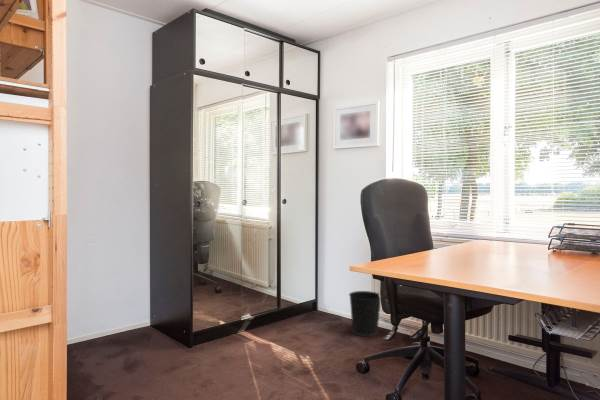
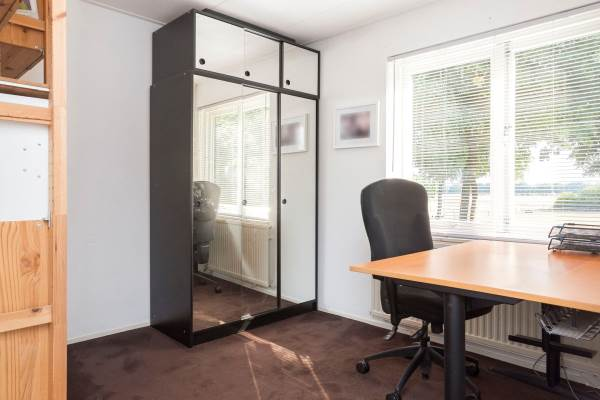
- wastebasket (365, 313)
